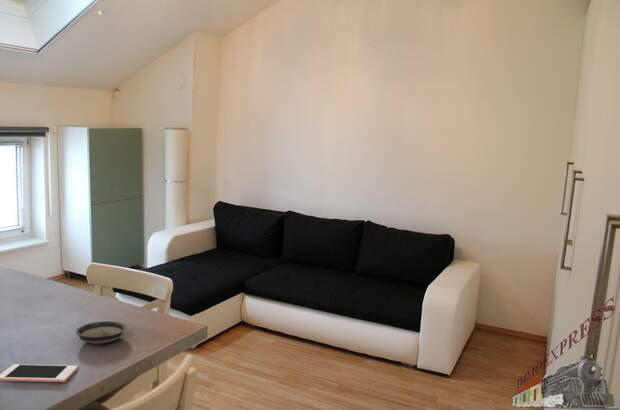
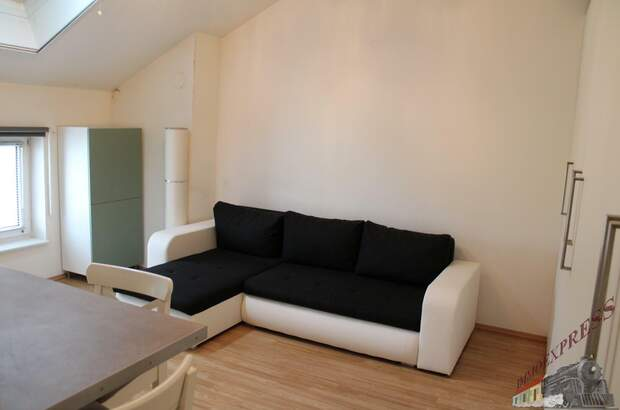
- saucer (101, 334)
- cell phone (38, 373)
